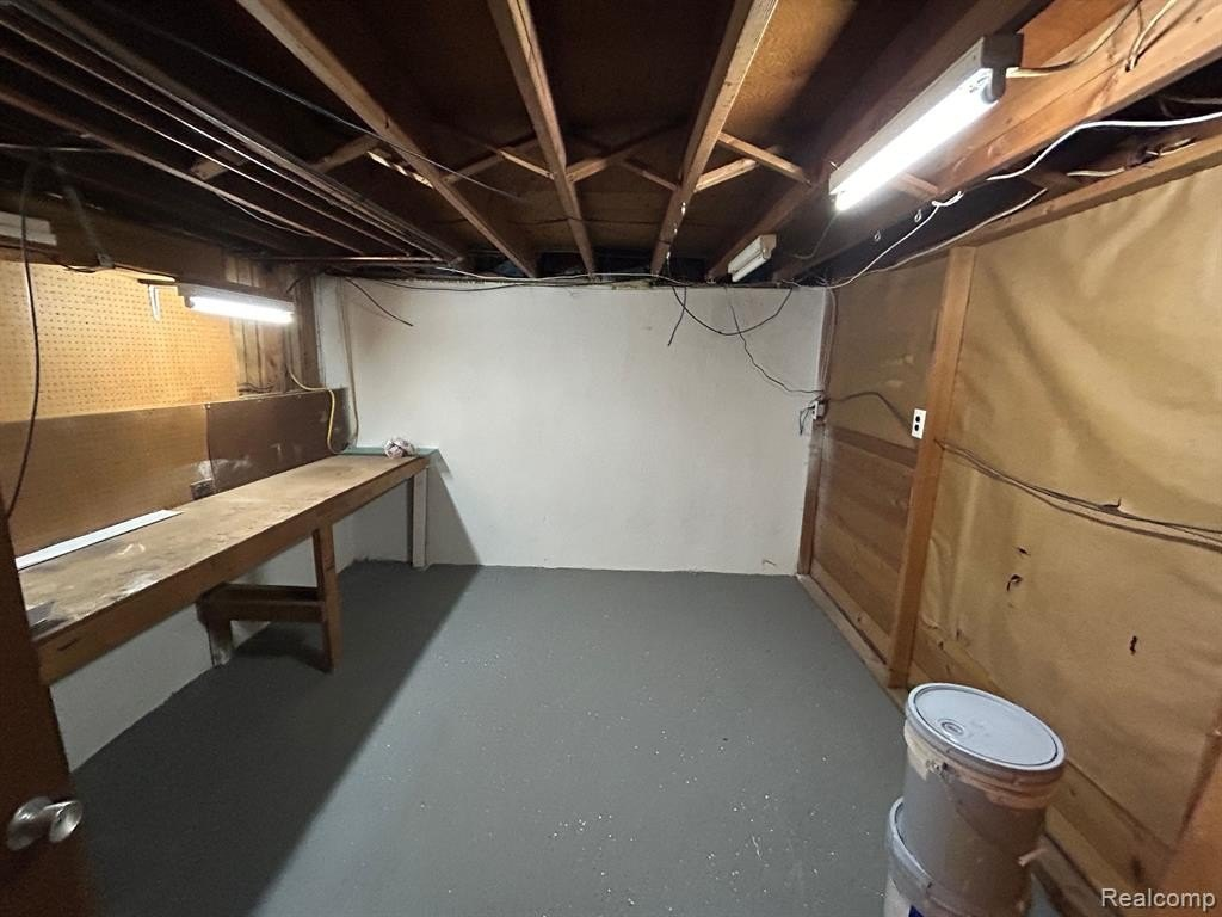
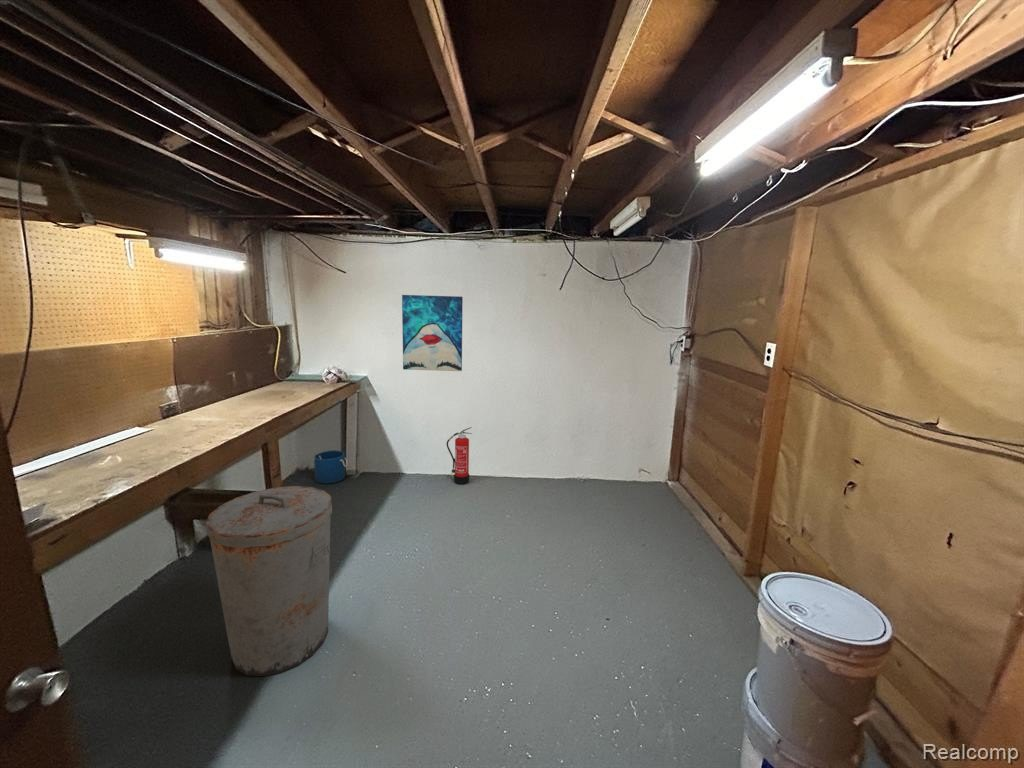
+ trash can (277, 570)
+ bucket (330, 466)
+ wall art (432, 333)
+ fire extinguisher (459, 454)
